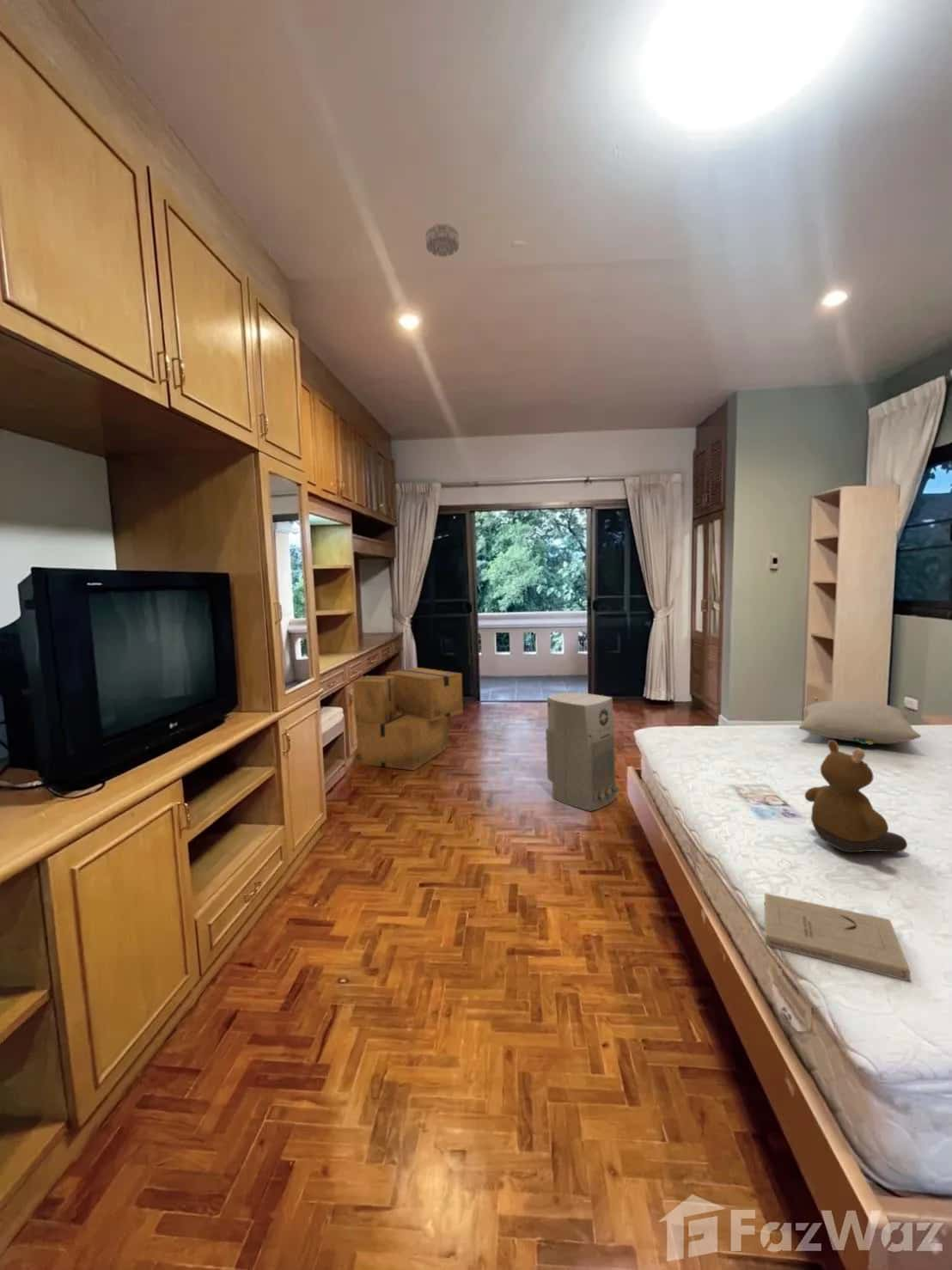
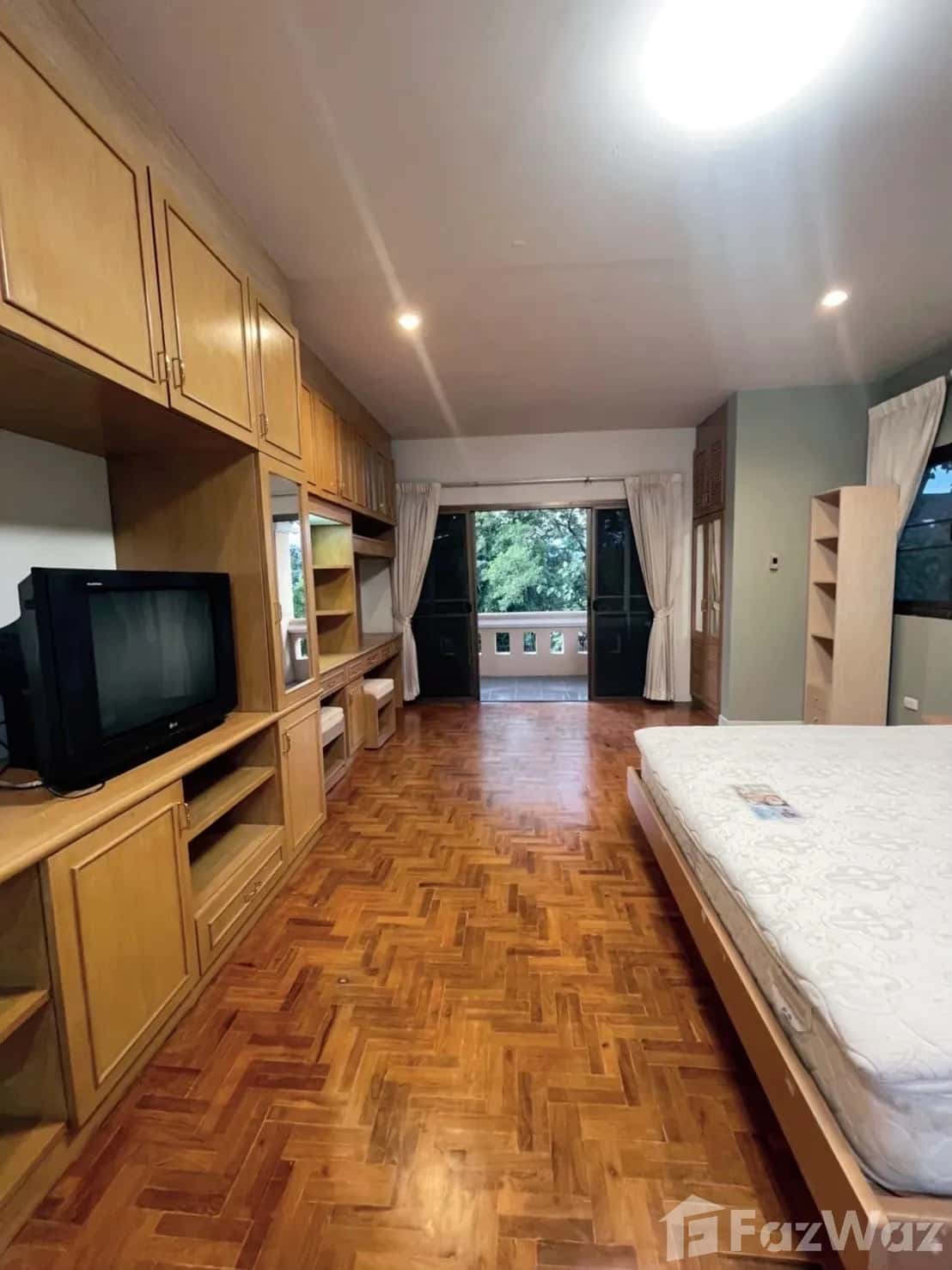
- book (828, 932)
- cardboard box (414, 714)
- smoke detector (442, 239)
- pillow (855, 720)
- bear (857, 794)
- air purifier (579, 748)
